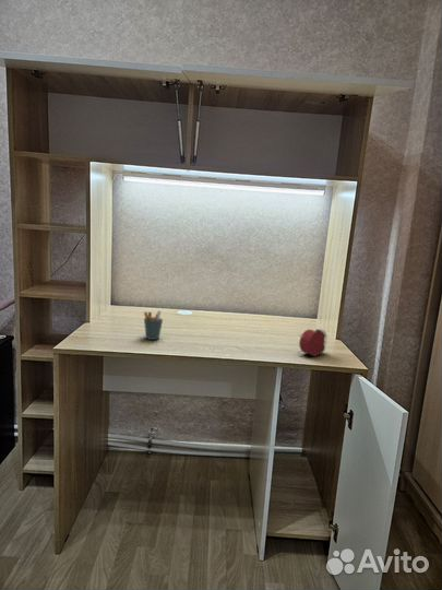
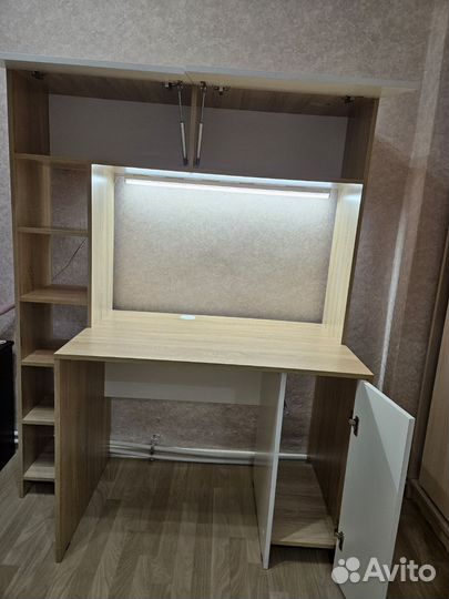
- pen holder (153, 323)
- alarm clock (313, 341)
